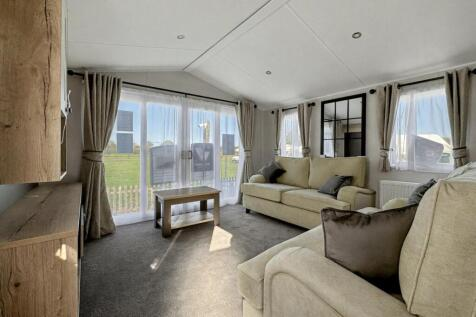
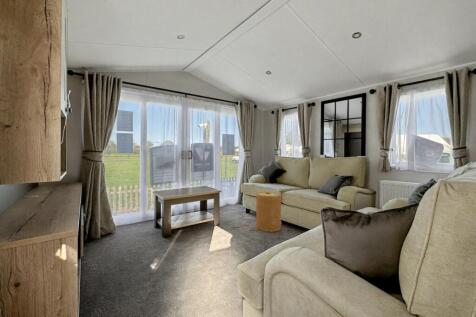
+ basket (268, 210)
